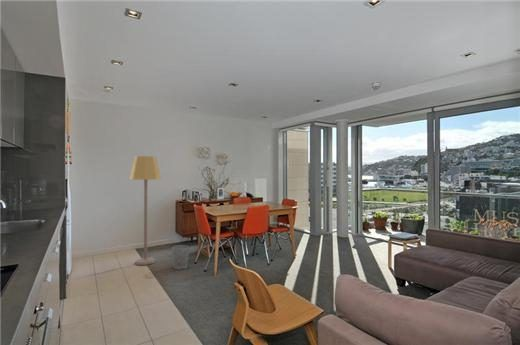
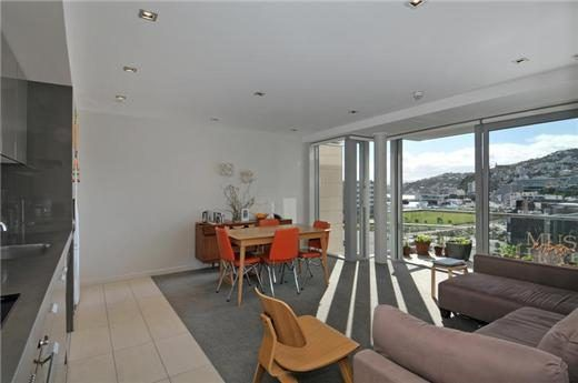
- wastebasket (180, 257)
- lamp (145, 209)
